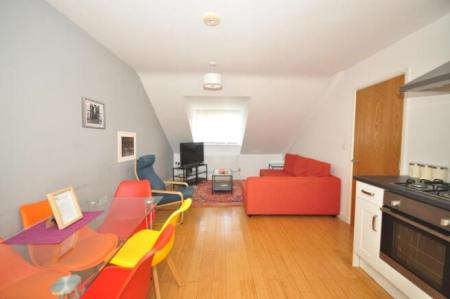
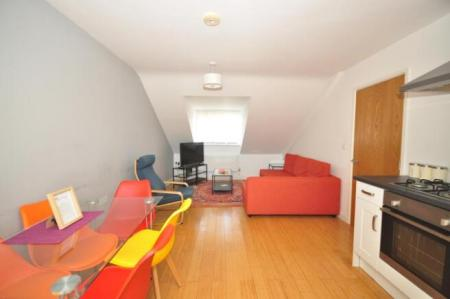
- wall art (94, 114)
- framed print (127, 146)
